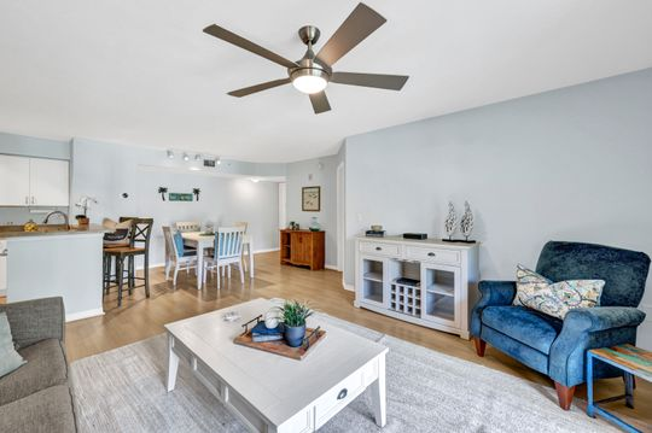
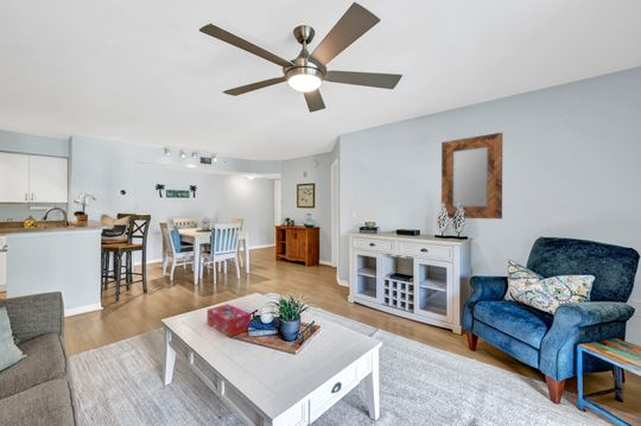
+ home mirror (470, 178)
+ tissue box (228, 318)
